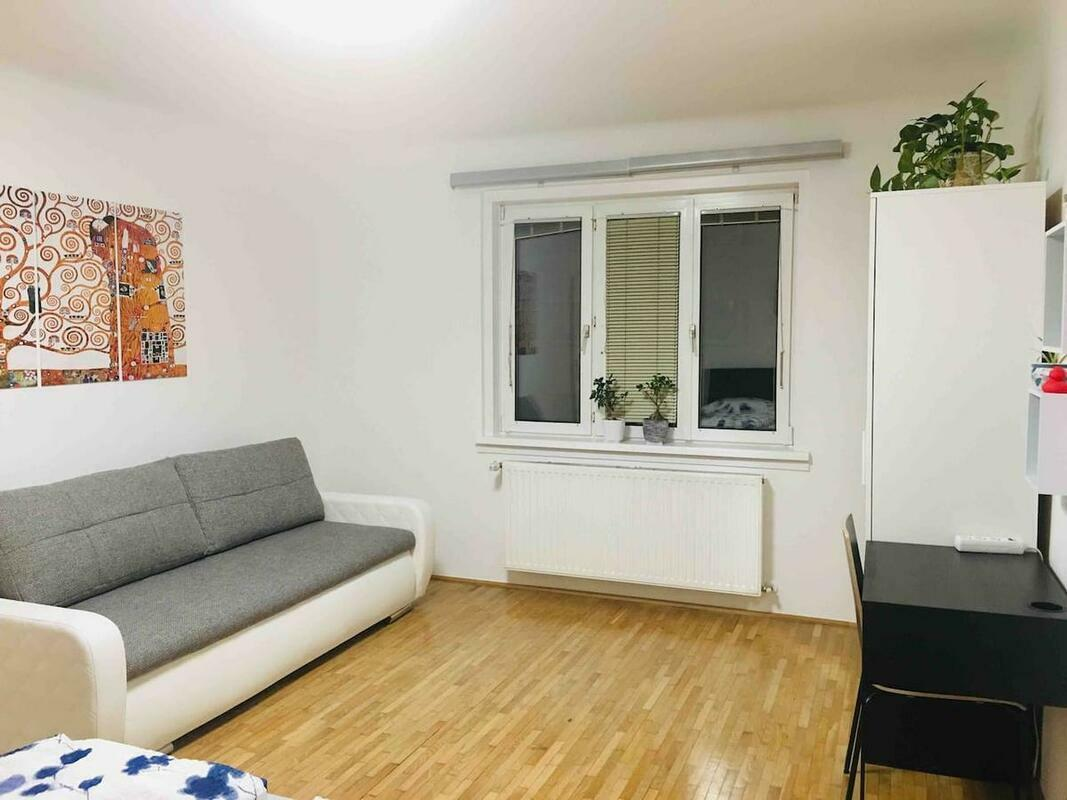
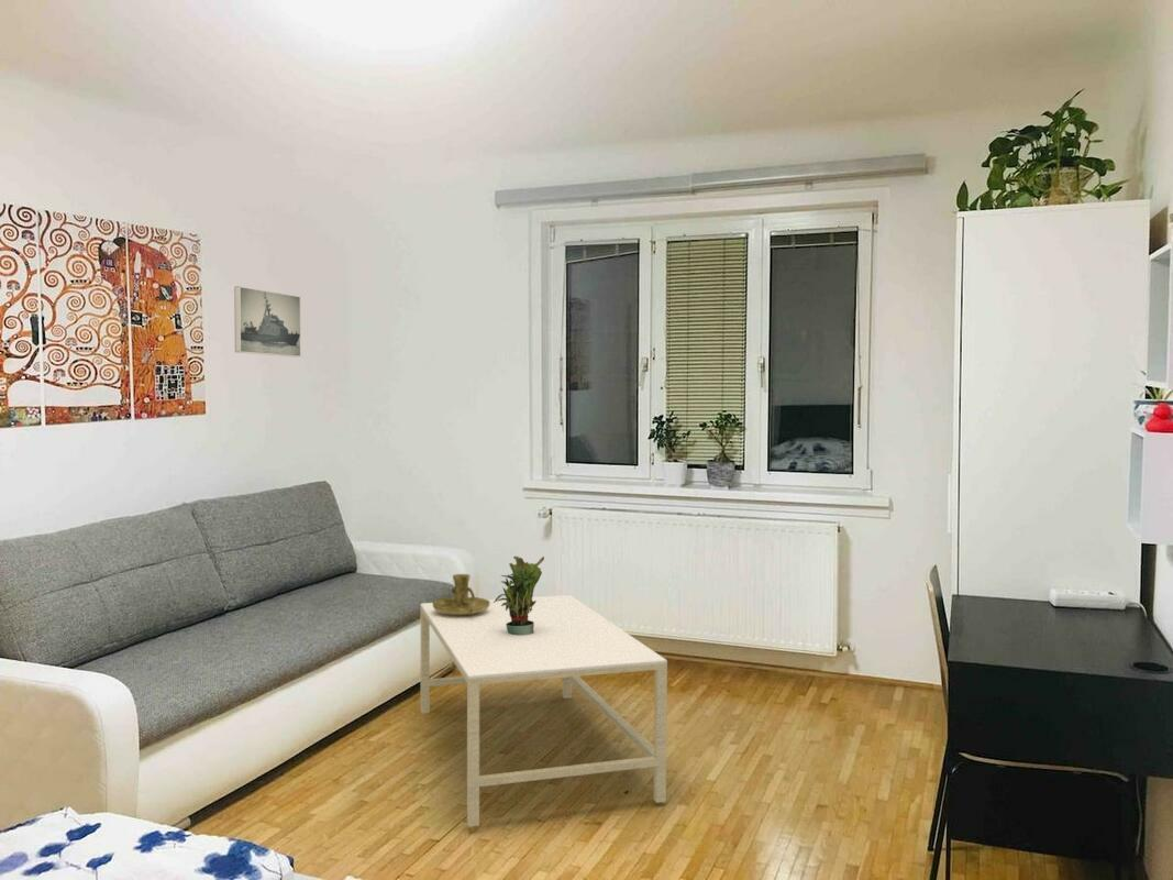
+ coffee table (527, 680)
+ candle holder (463, 594)
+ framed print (268, 322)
+ potted plant (517, 592)
